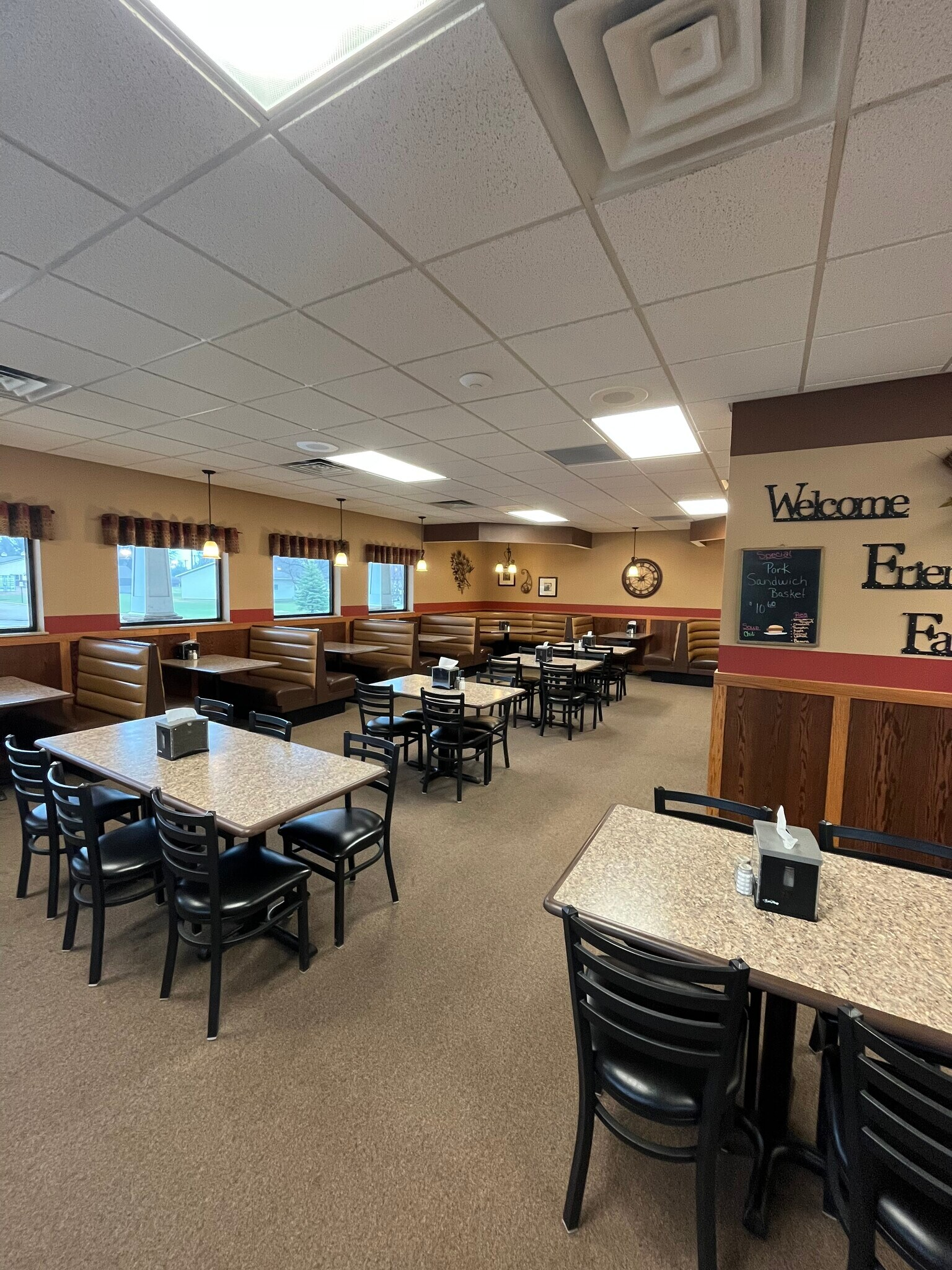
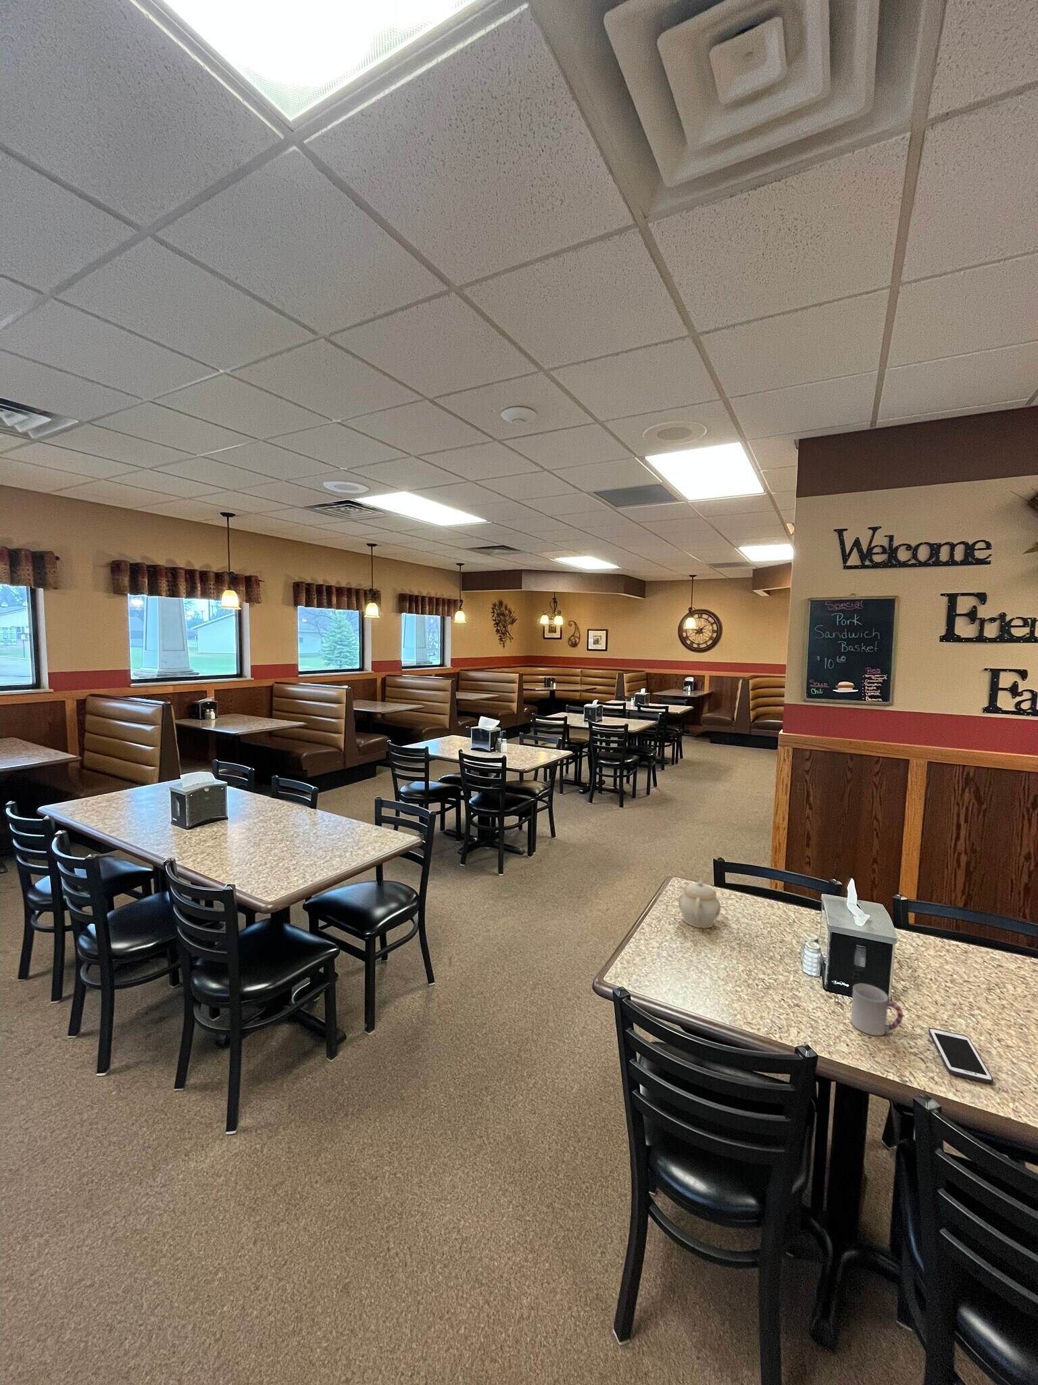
+ cell phone (958, 1055)
+ teapot (699, 902)
+ cup (877, 1012)
